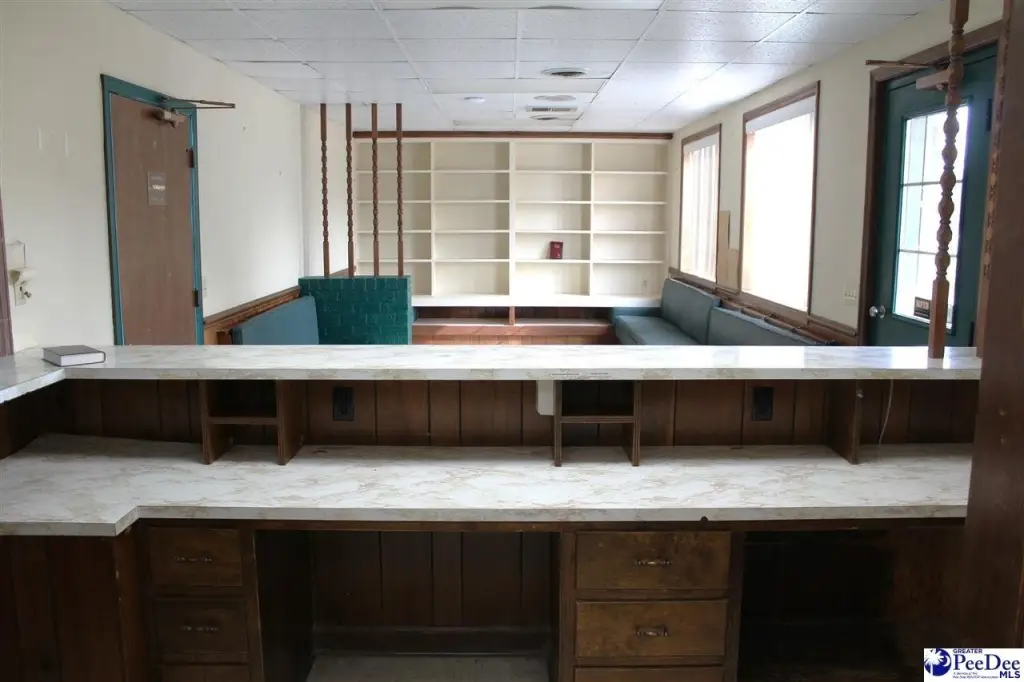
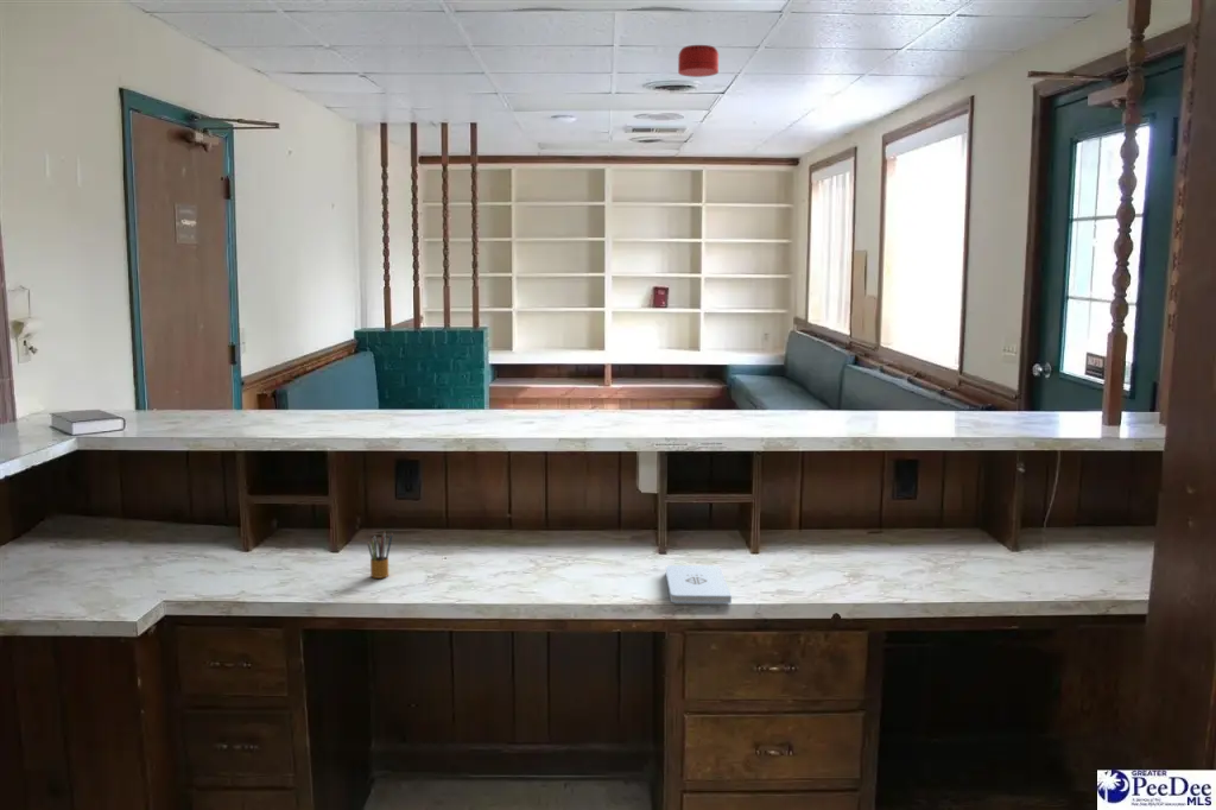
+ pencil box (380, 555)
+ smoke detector (698, 59)
+ notepad (696, 583)
